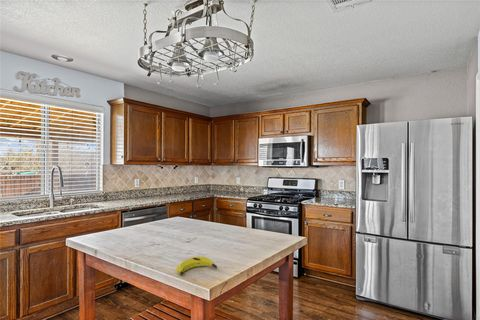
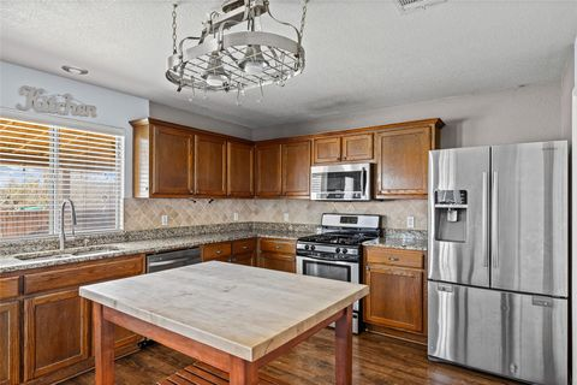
- banana (196, 265)
